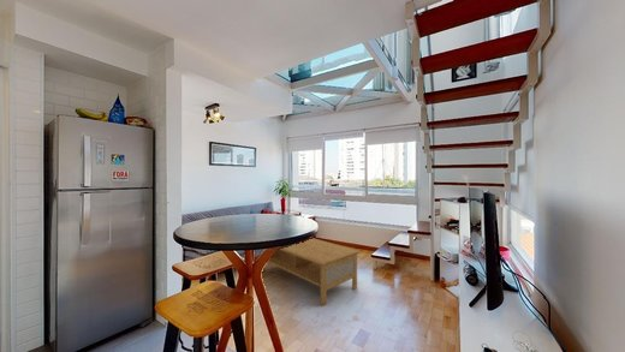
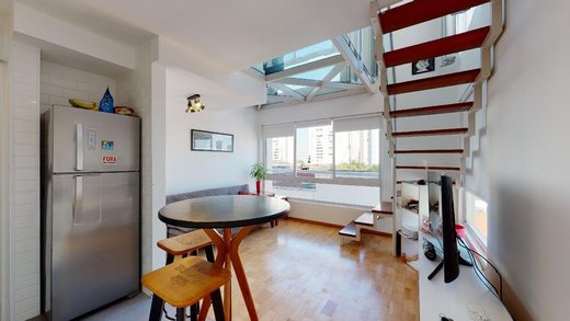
- coffee table (304, 261)
